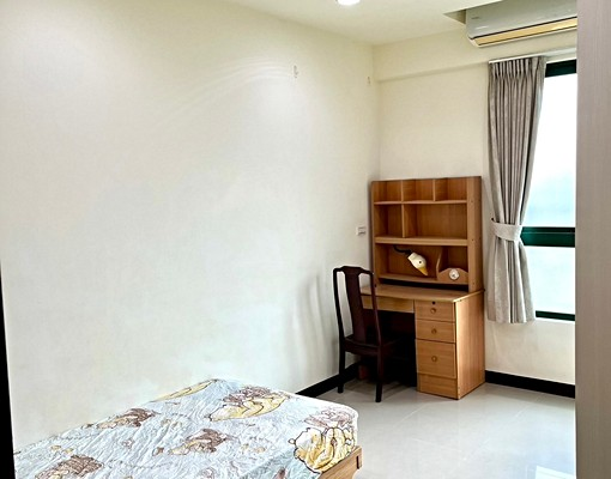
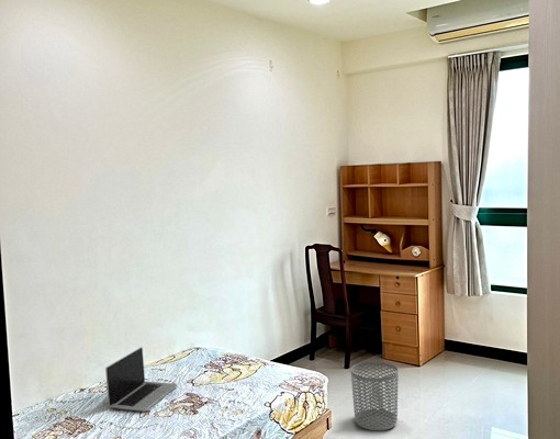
+ waste bin (374, 395)
+ laptop (143, 376)
